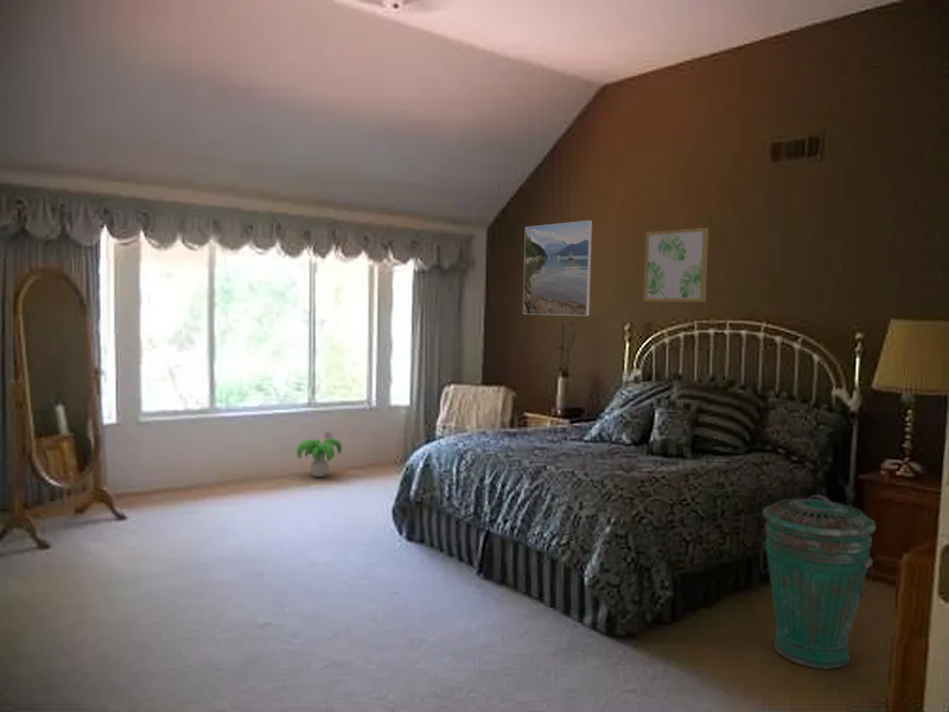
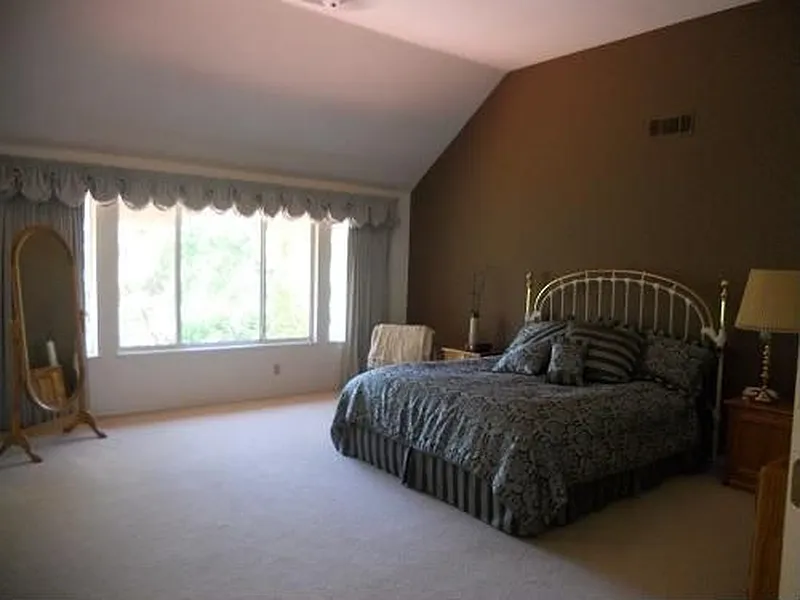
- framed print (555, 269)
- trash can (814, 574)
- decorative plant (319, 458)
- wall art (674, 266)
